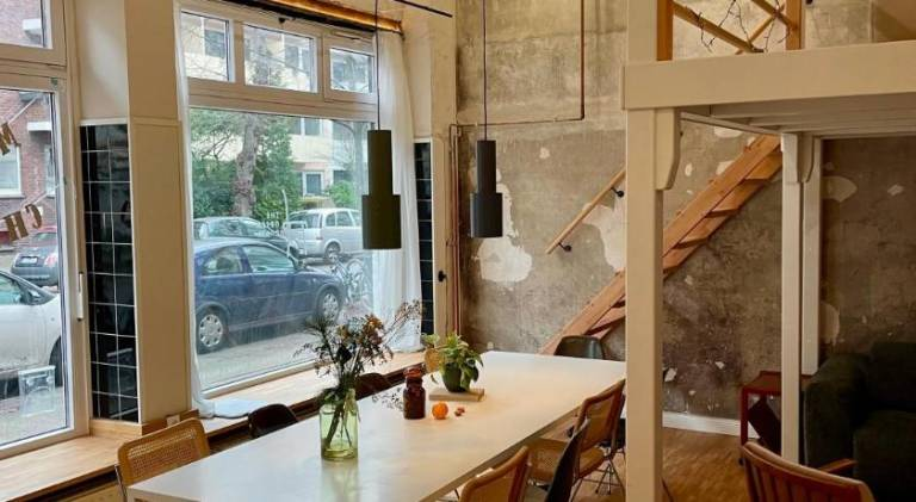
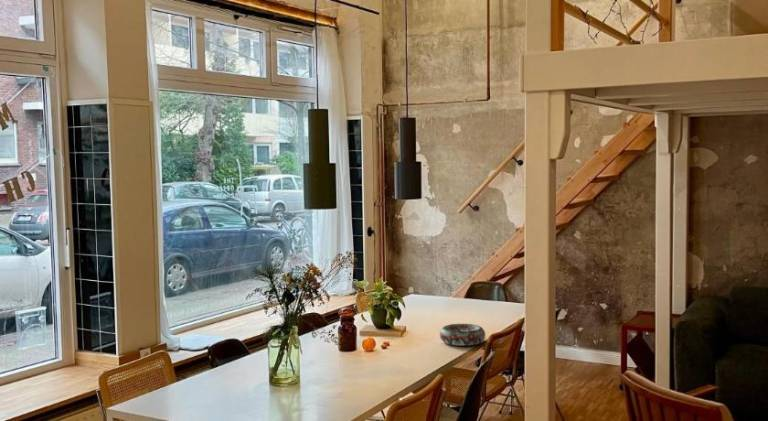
+ decorative bowl (462, 334)
